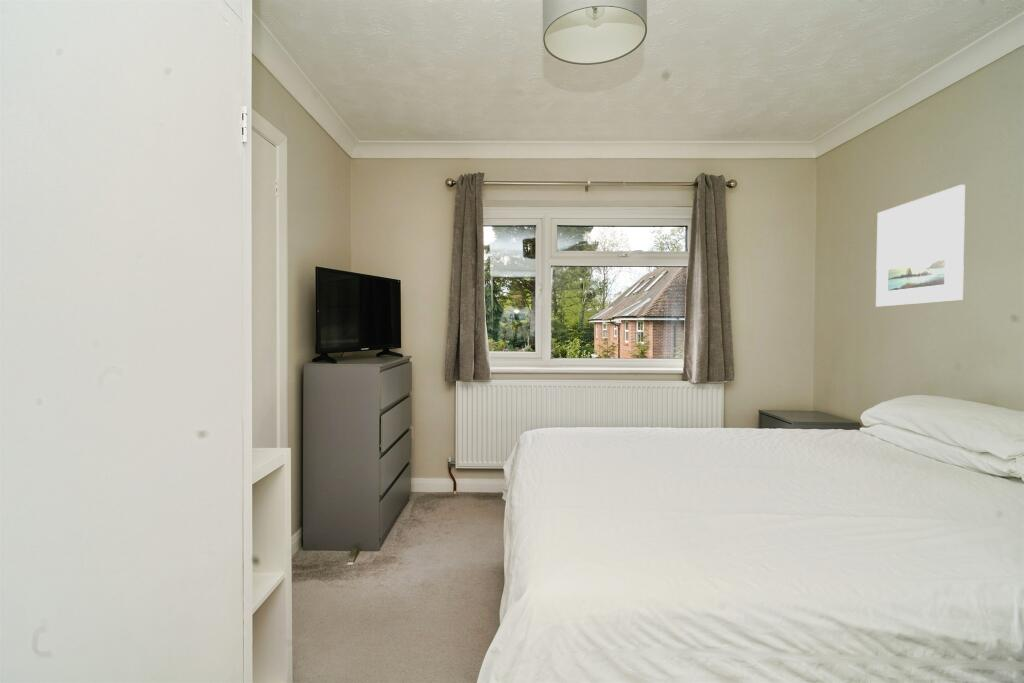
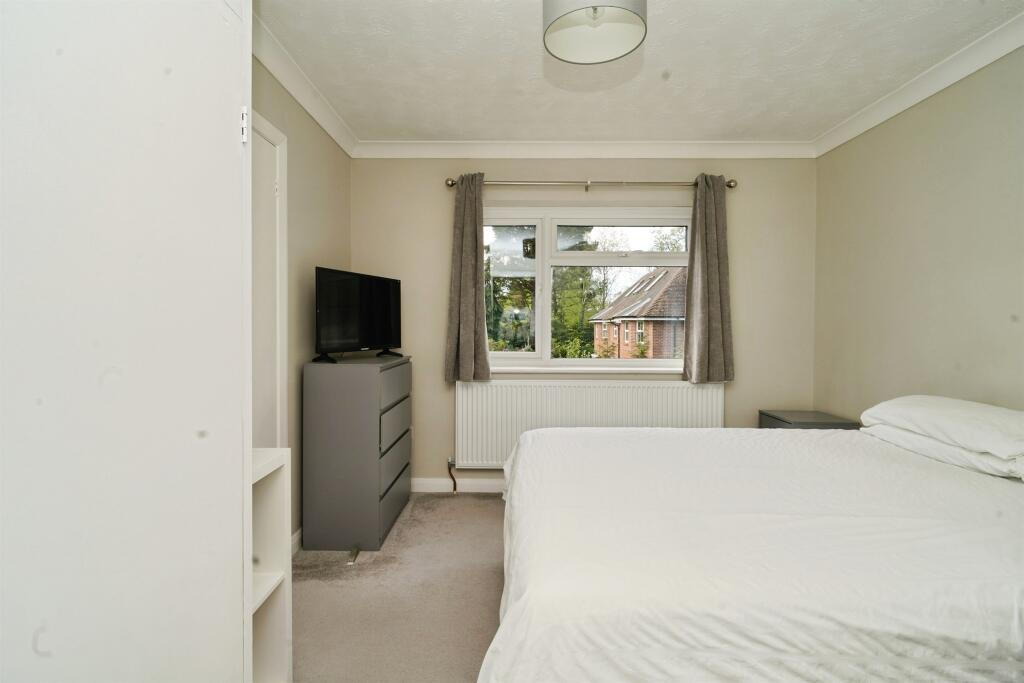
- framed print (915, 252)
